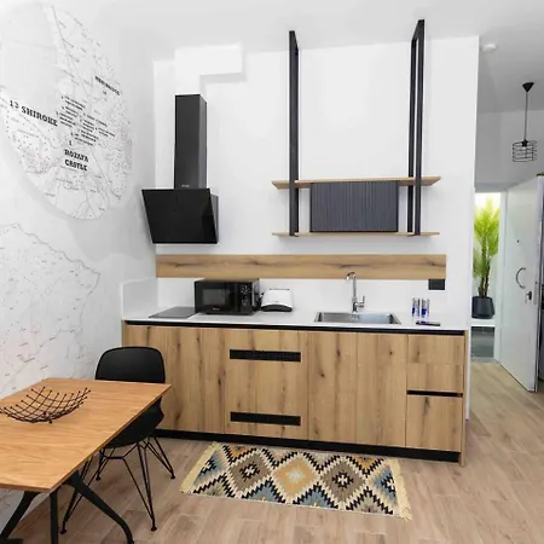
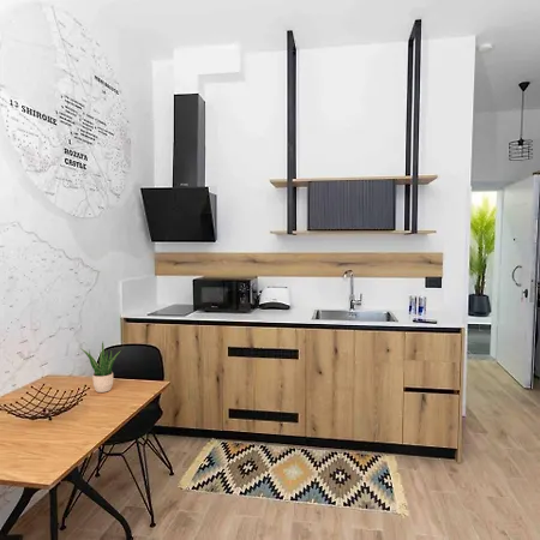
+ potted plant (101, 365)
